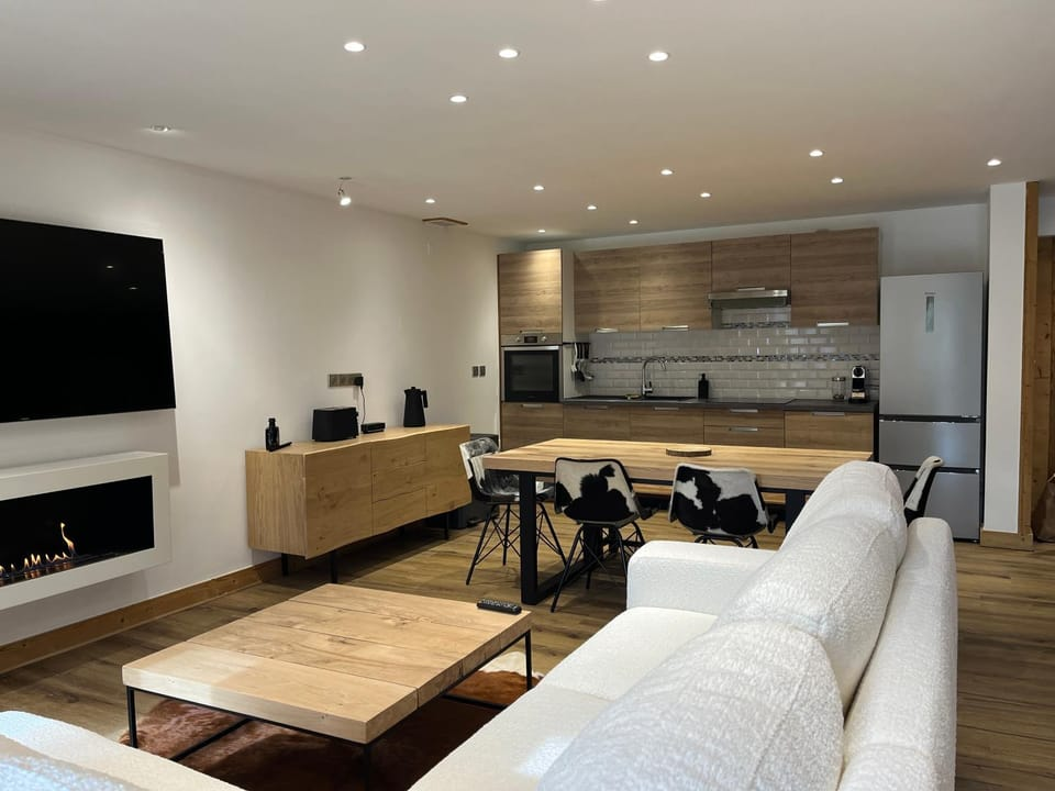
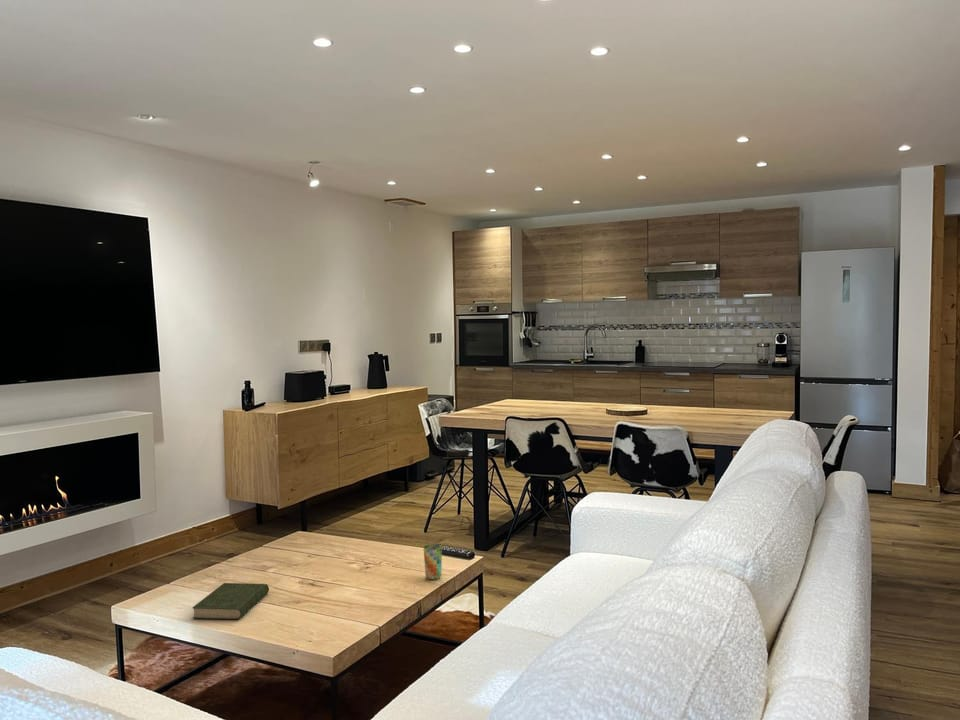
+ cup (433, 562)
+ book (232, 600)
